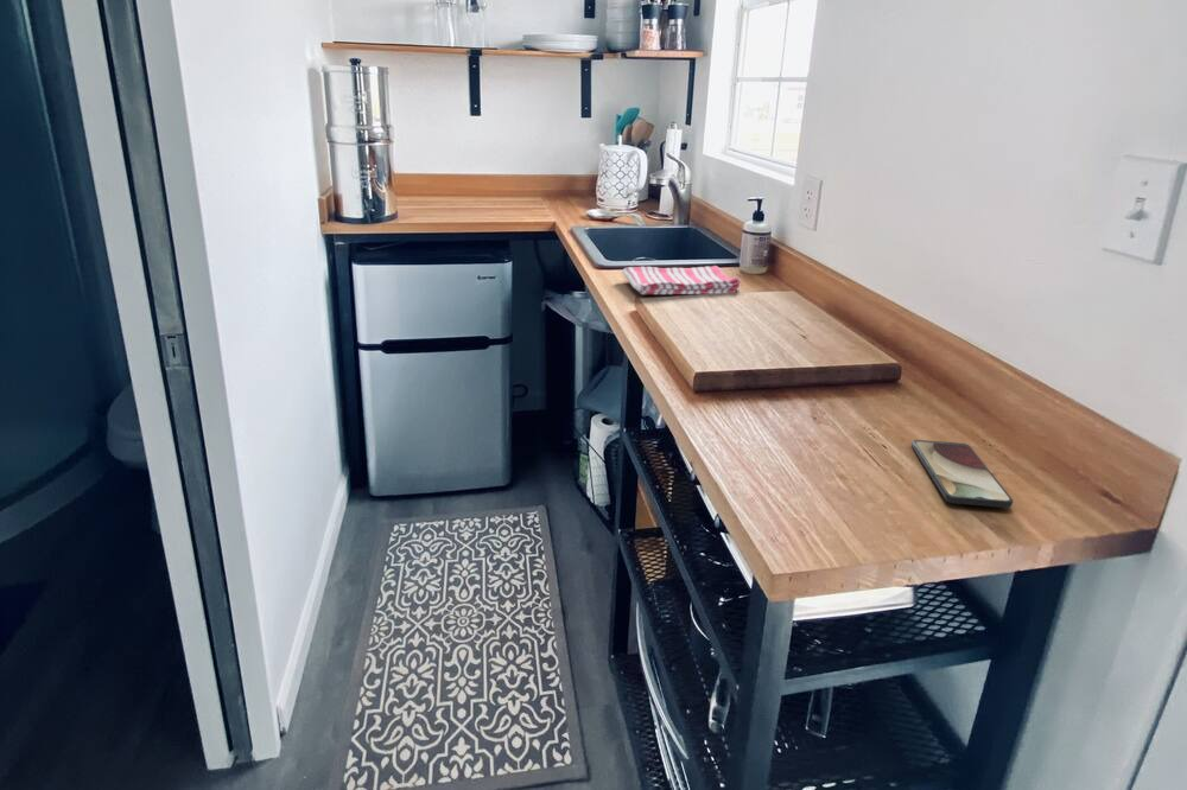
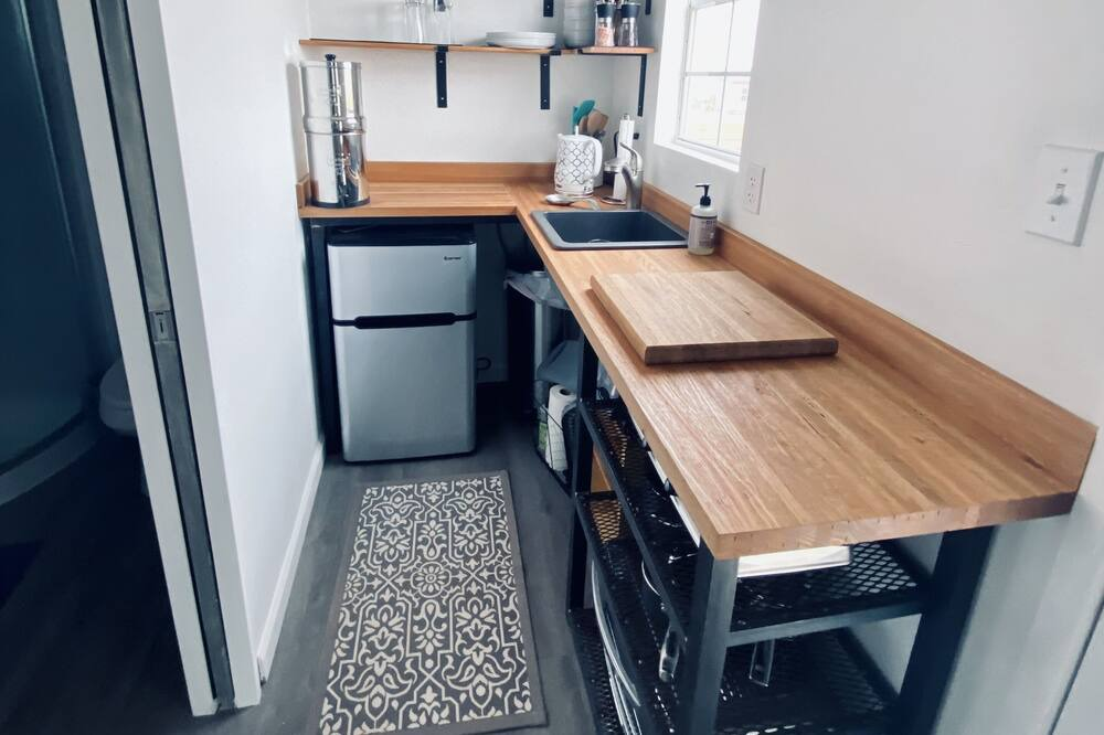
- dish towel (679, 278)
- smartphone (958, 471)
